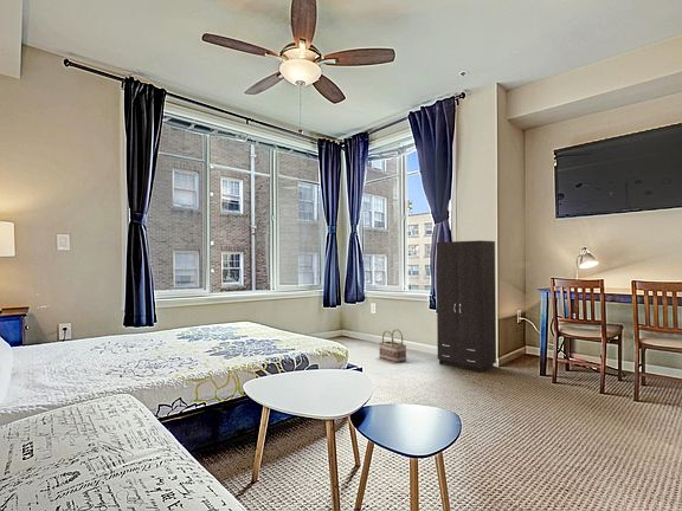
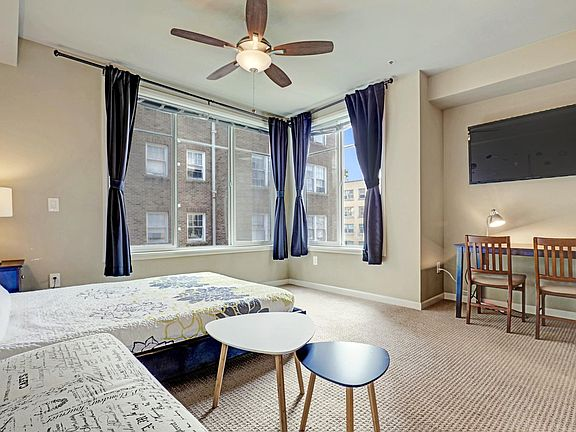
- cabinet (465, 303)
- basket (392, 344)
